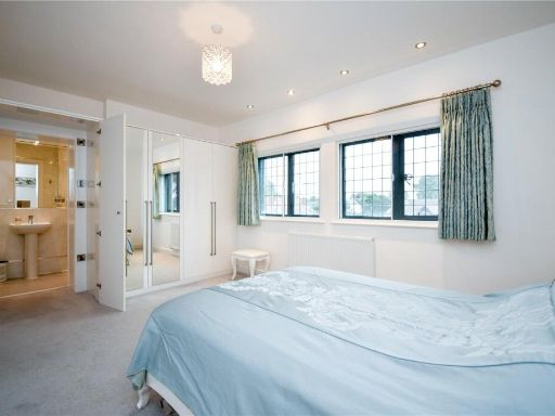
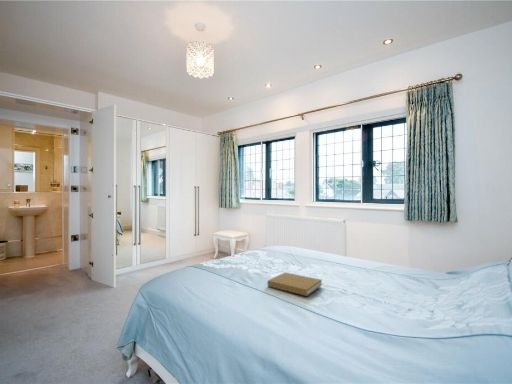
+ book (294, 283)
